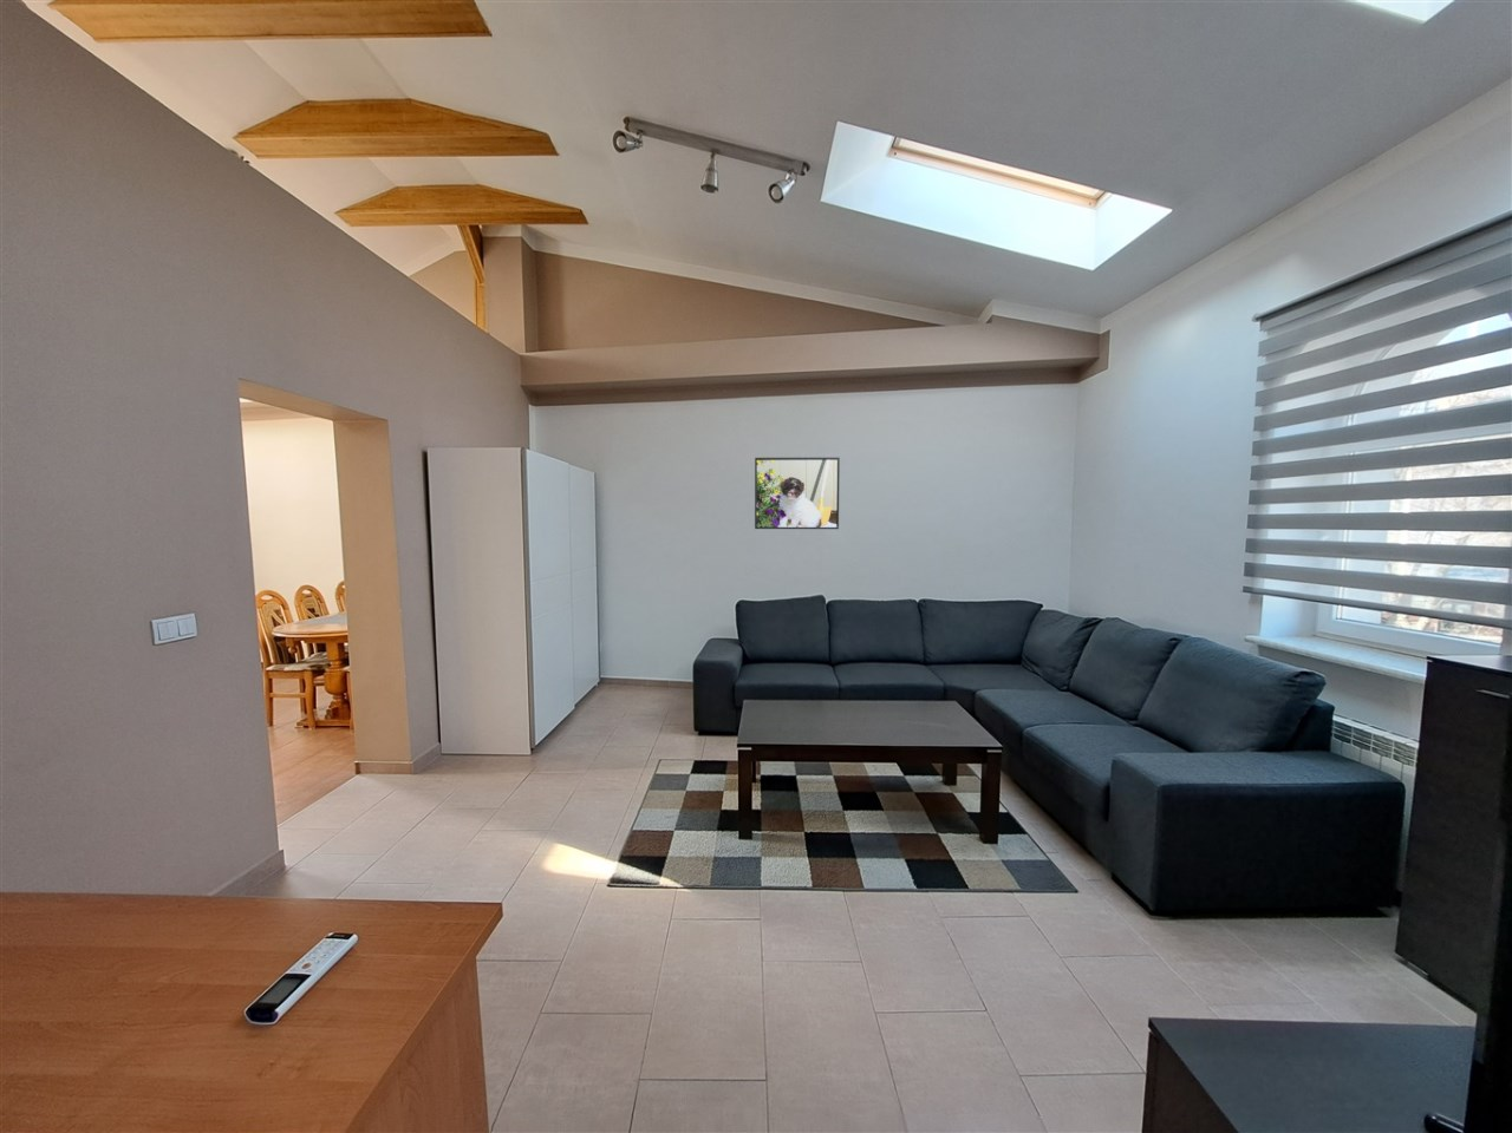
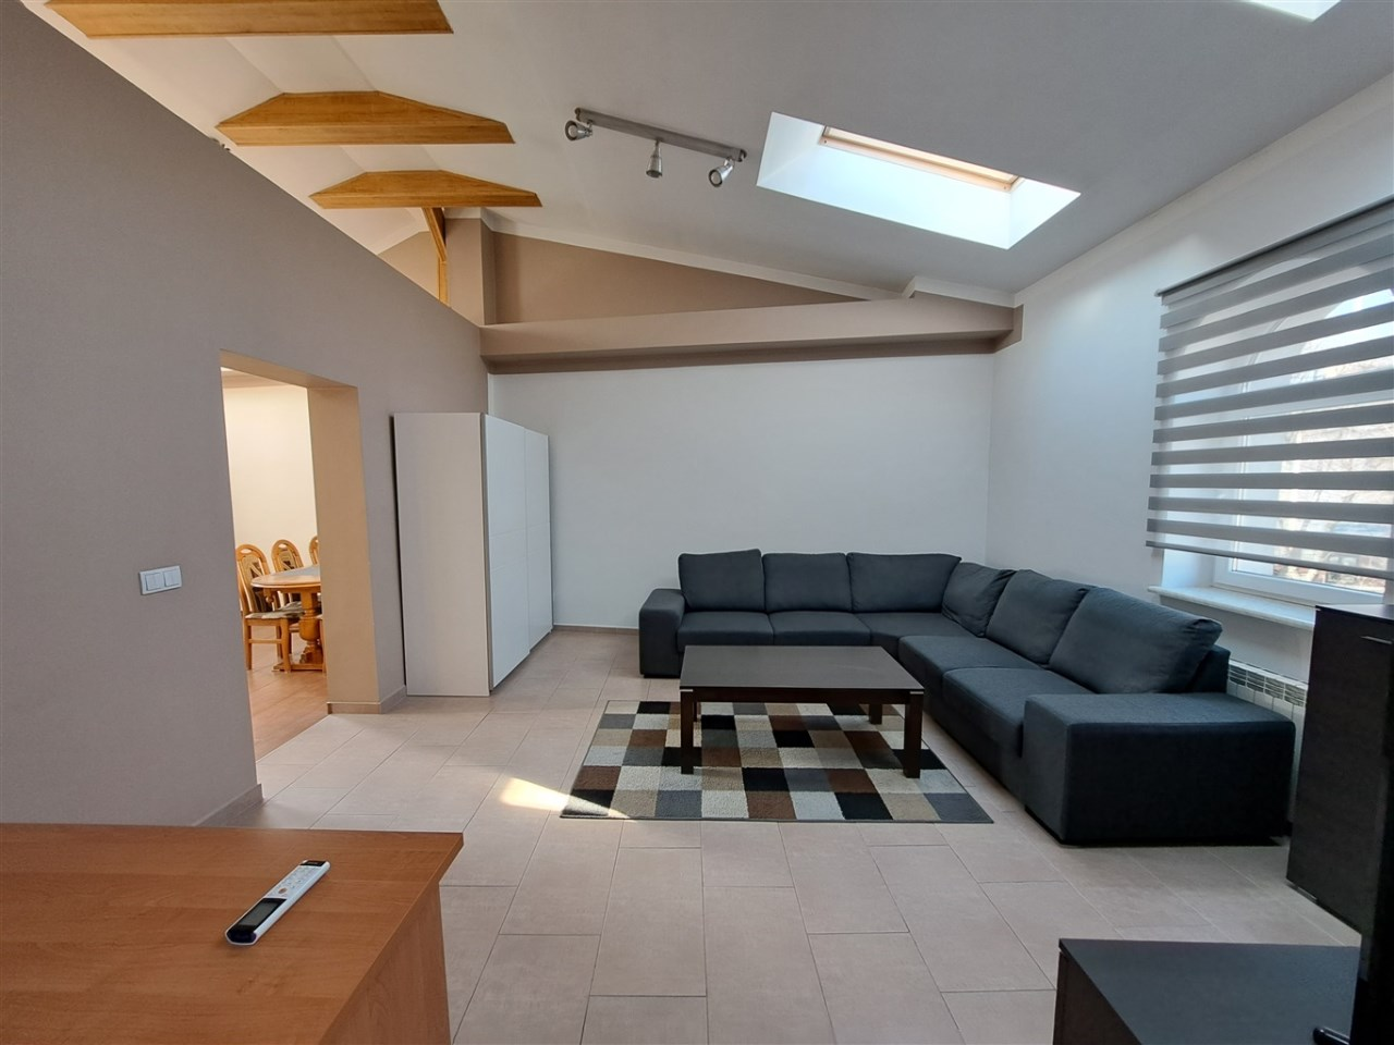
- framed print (796, 494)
